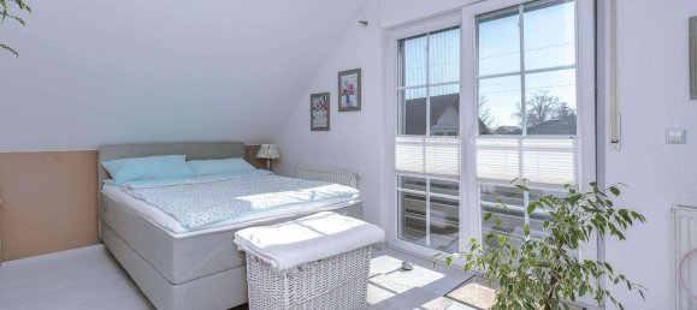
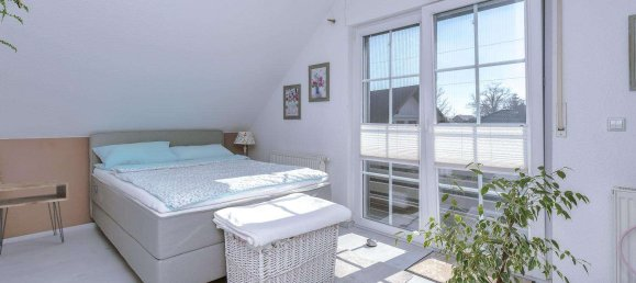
+ nightstand (27, 204)
